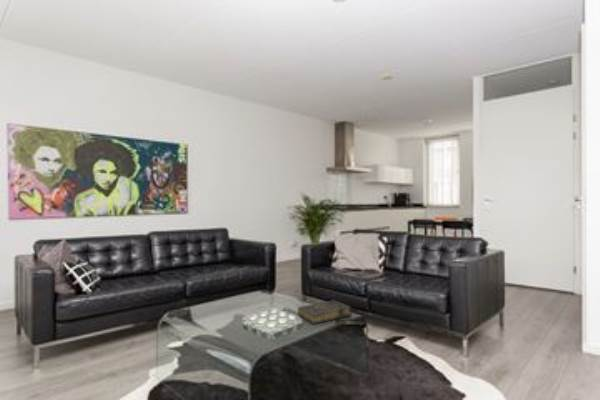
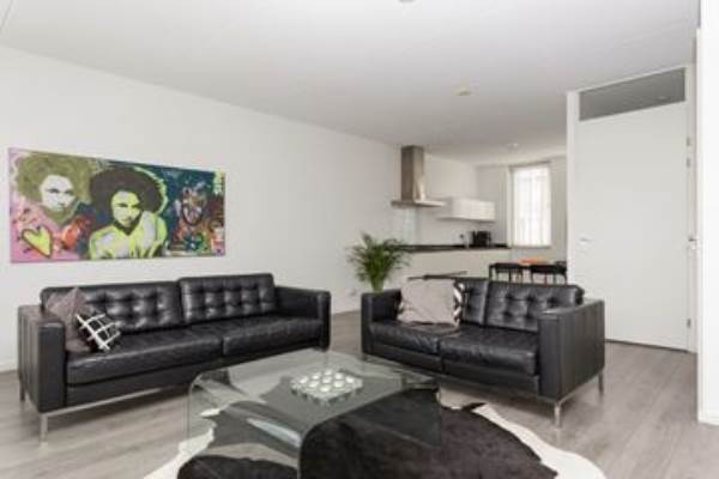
- book (324, 310)
